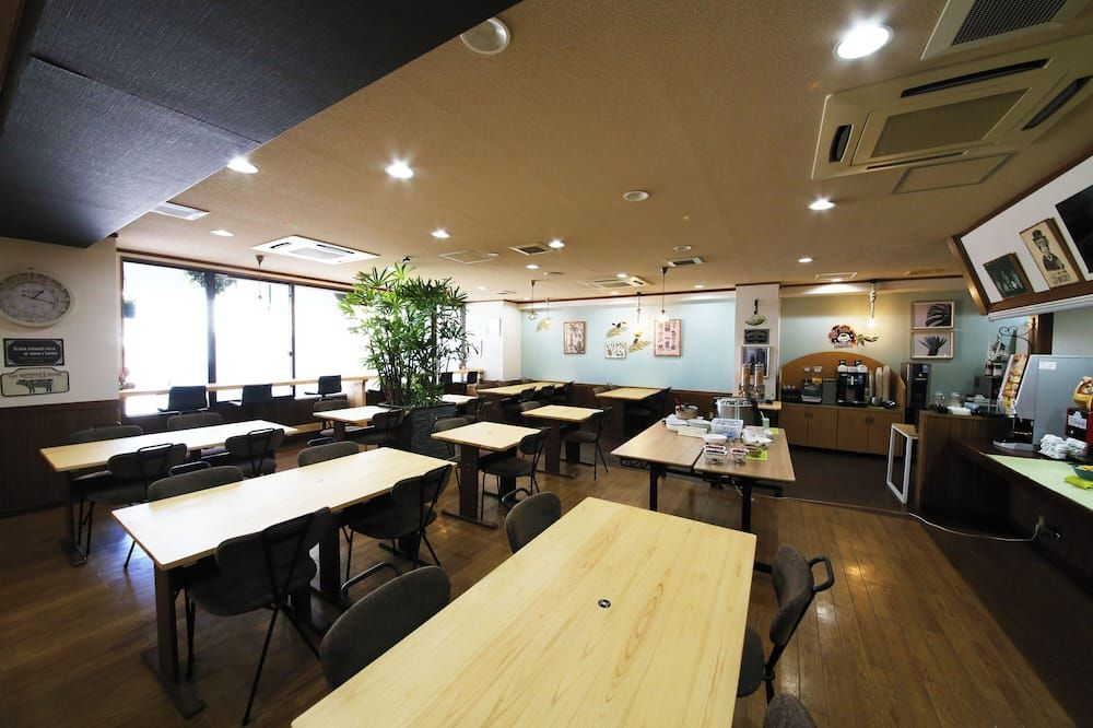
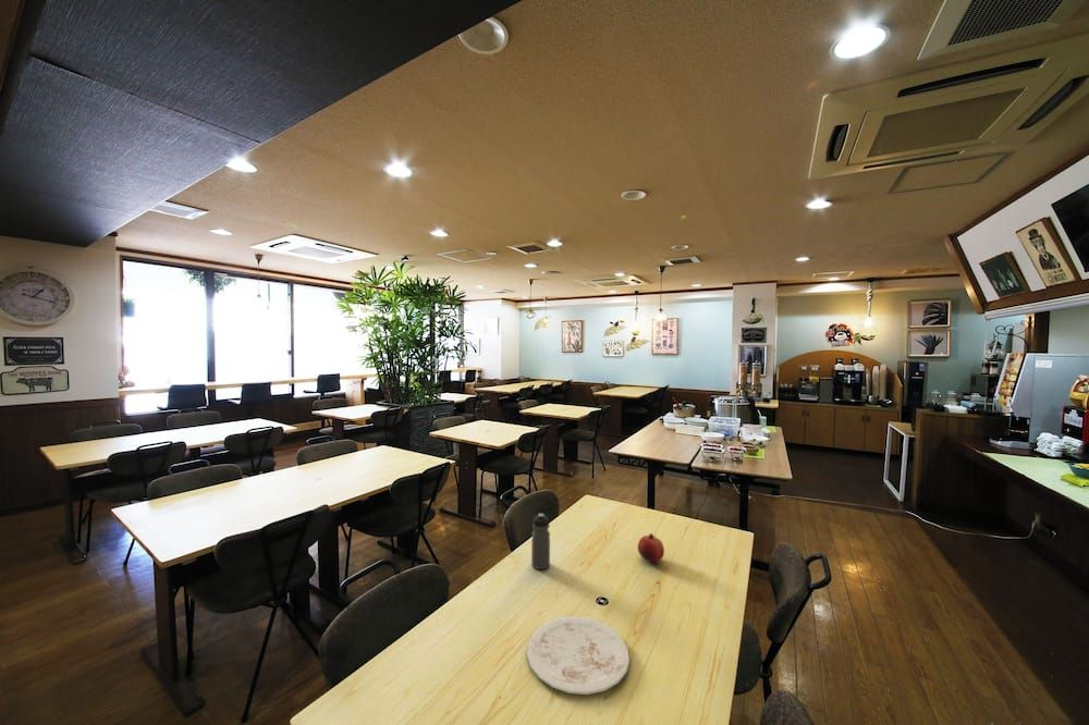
+ fruit (650, 546)
+ water bottle (540, 539)
+ plate (577, 651)
